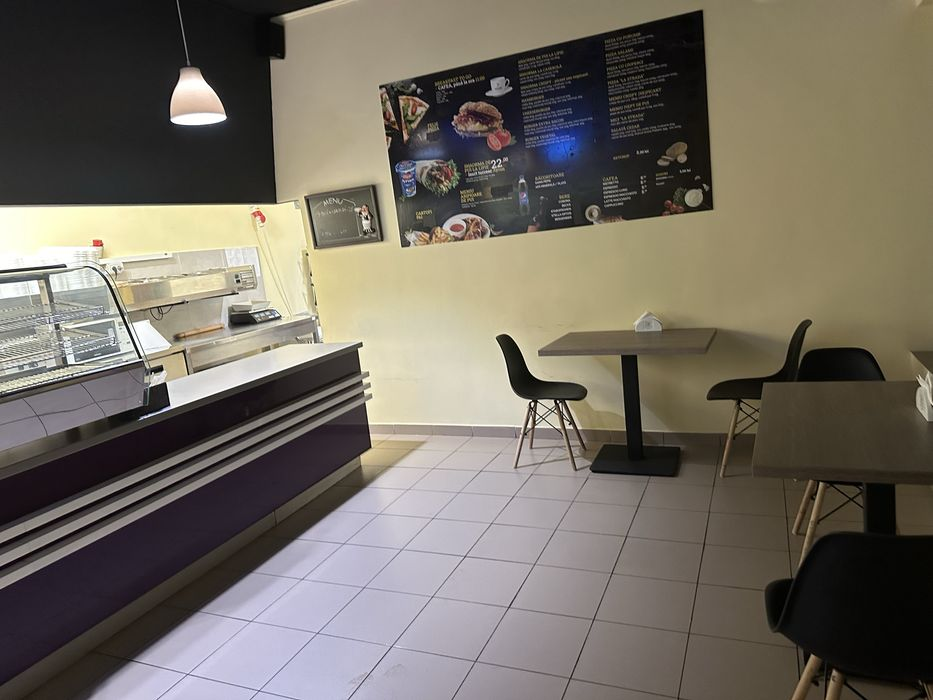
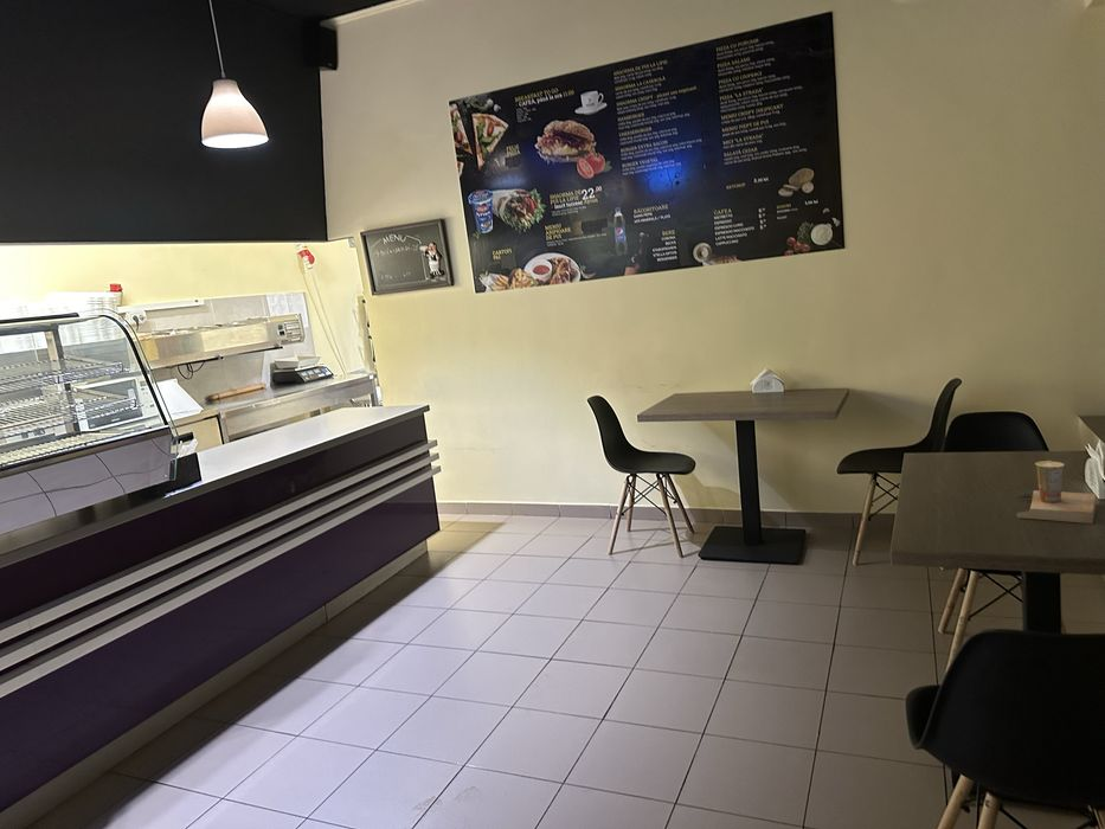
+ cup (1051, 487)
